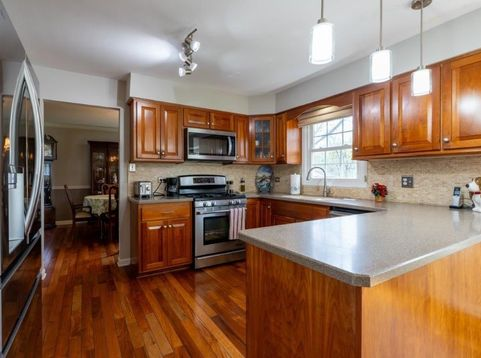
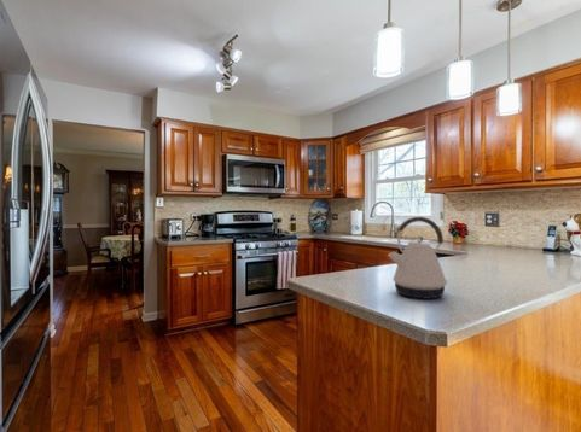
+ kettle (417, 255)
